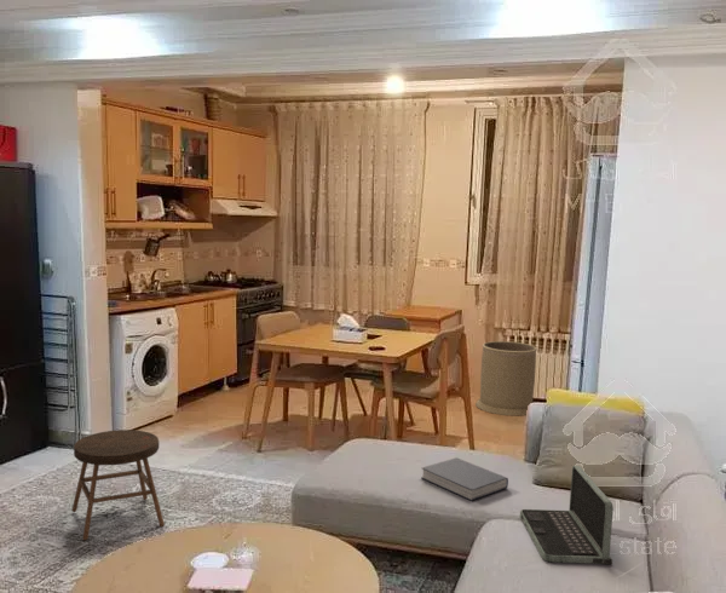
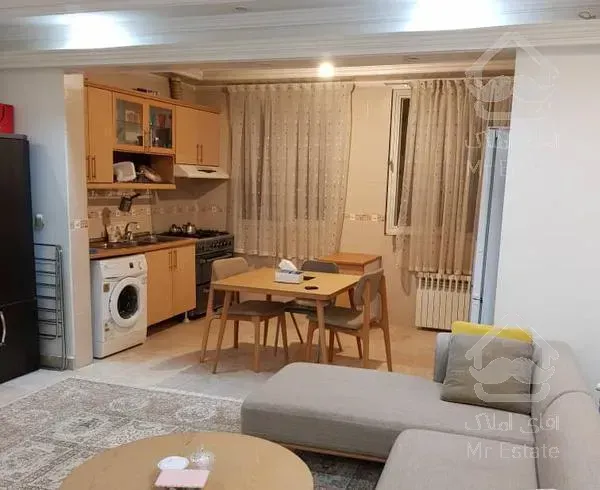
- stool (116, 477)
- book (463, 477)
- trash can (507, 376)
- laptop (569, 509)
